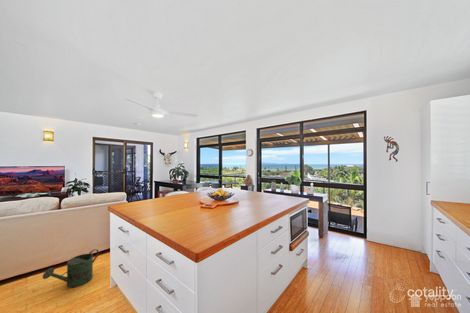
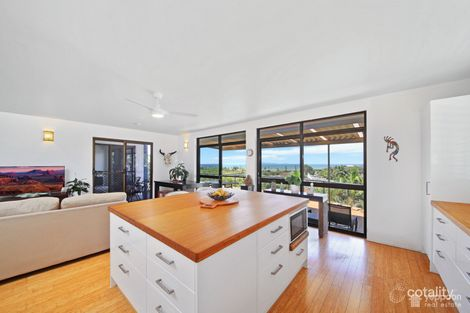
- watering can (74, 270)
